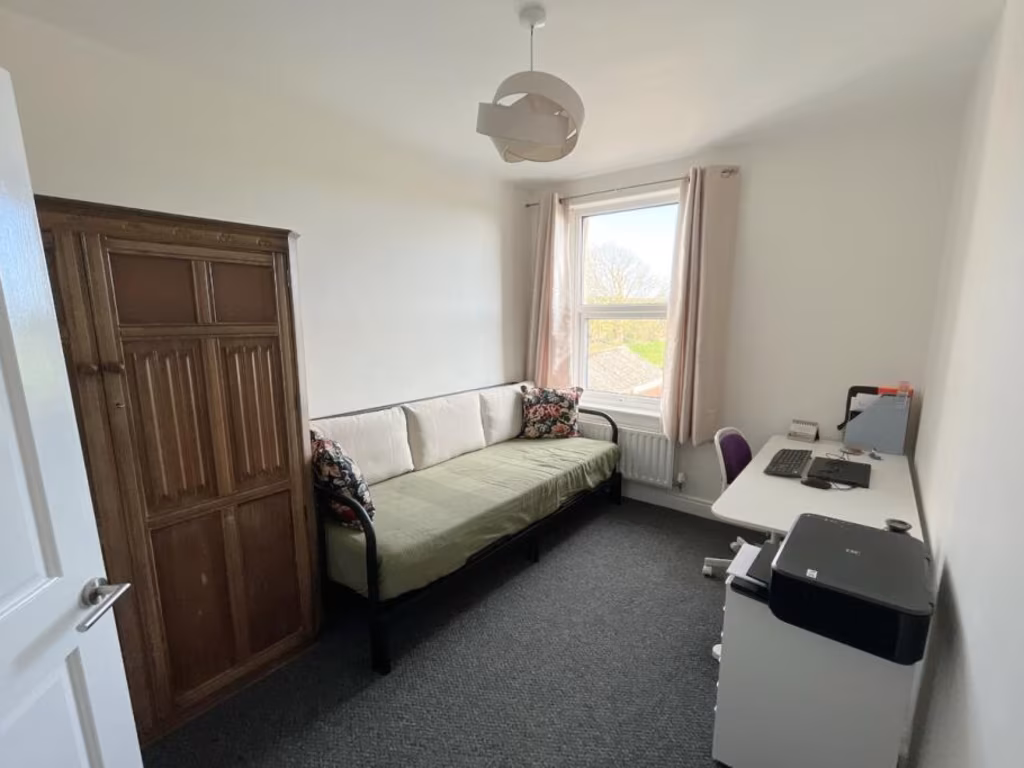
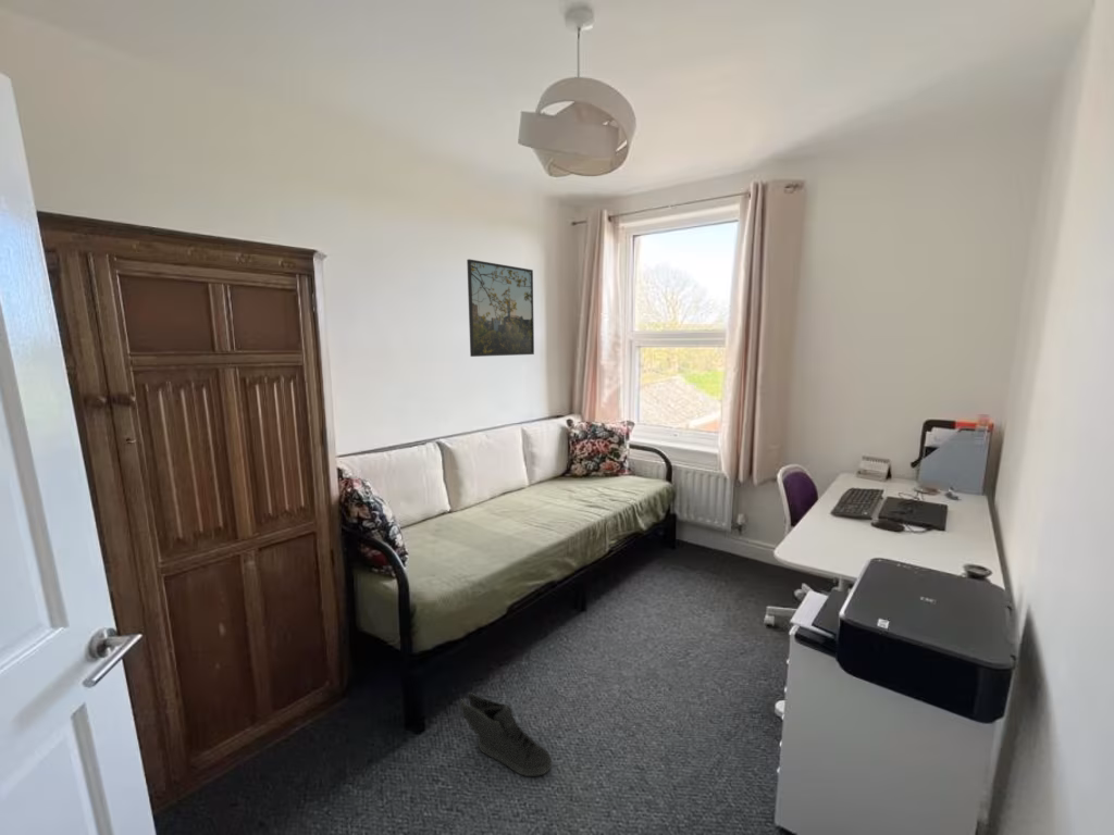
+ sneaker (504, 733)
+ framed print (503, 310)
